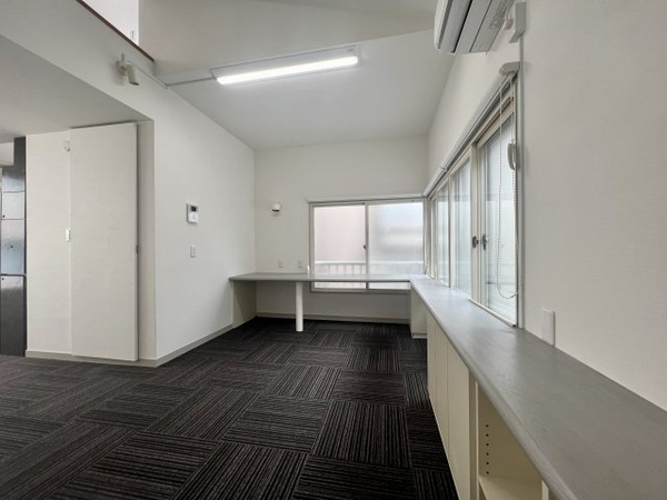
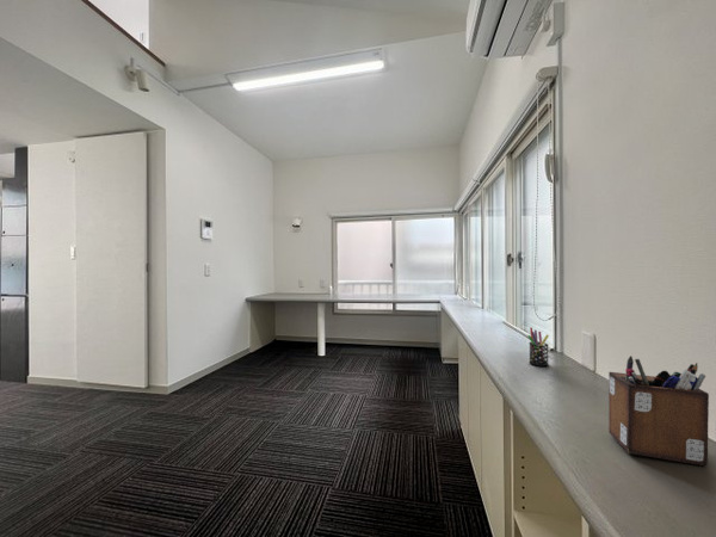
+ desk organizer (654, 401)
+ pen holder (536, 346)
